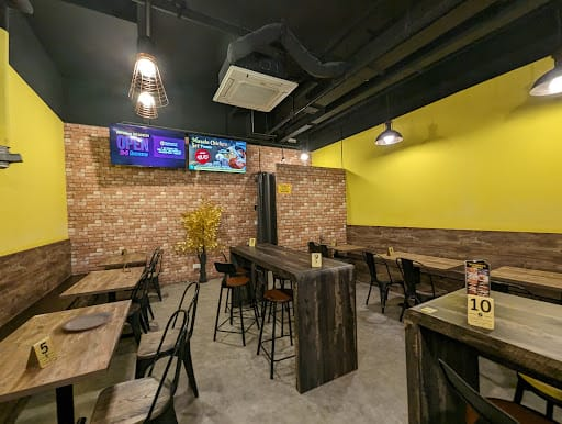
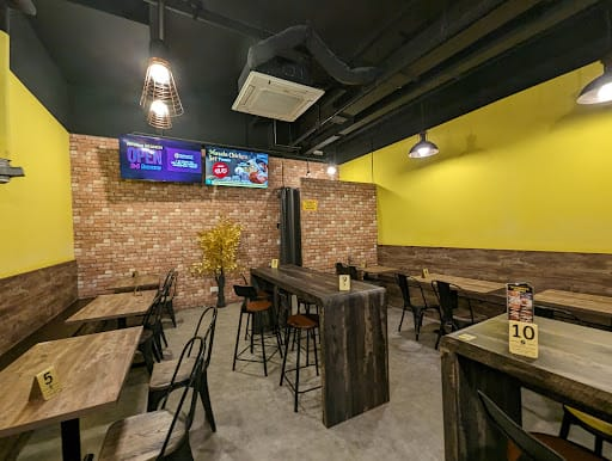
- plate (89, 321)
